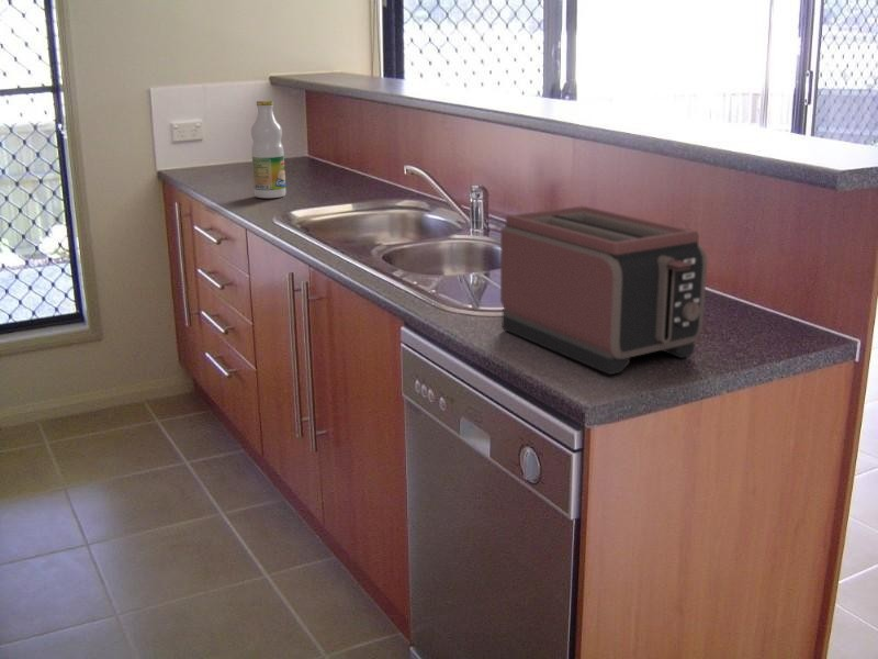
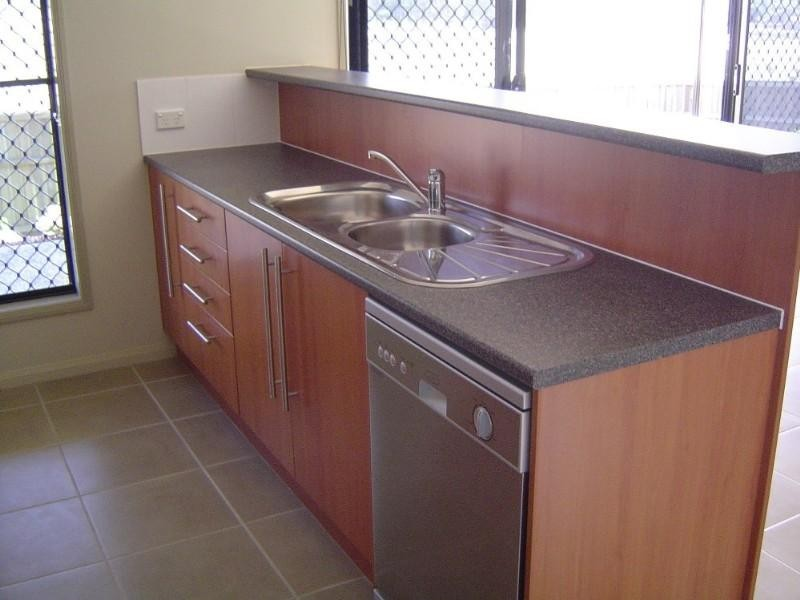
- toaster (604, 286)
- bottle (267, 148)
